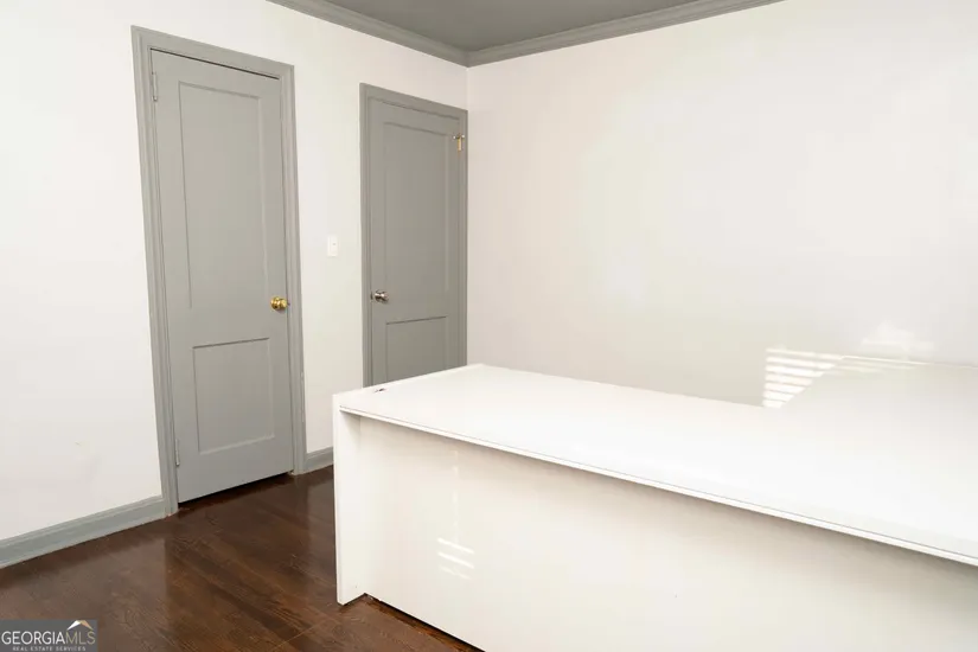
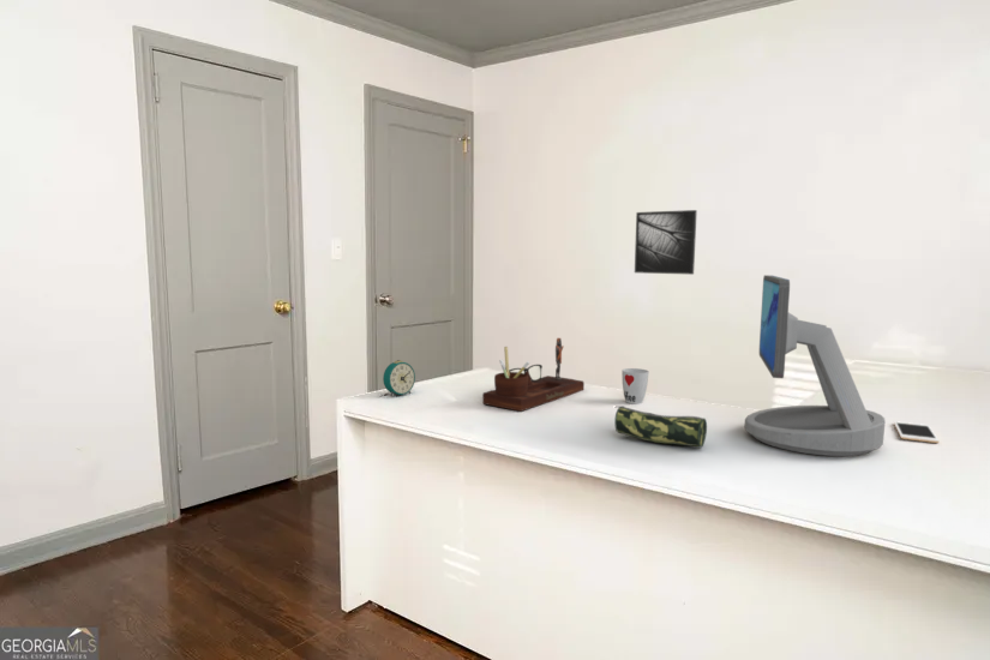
+ cup (634, 386)
+ desk organizer (532, 370)
+ alarm clock (397, 377)
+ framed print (664, 242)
+ computer monitor (816, 360)
+ pencil case (658, 426)
+ cell phone (914, 431)
